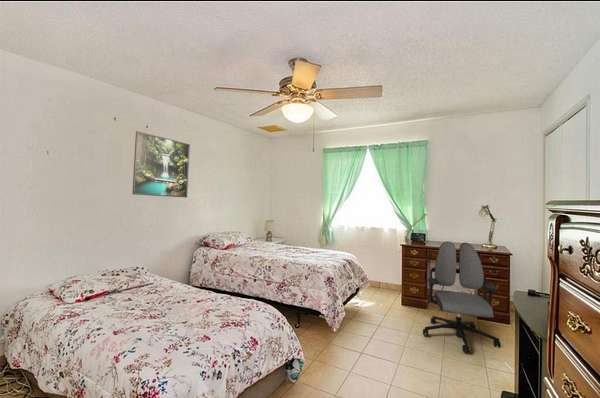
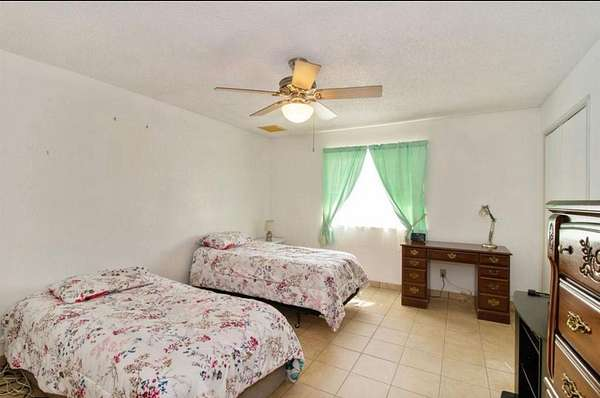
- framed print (163, 167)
- office chair (459, 292)
